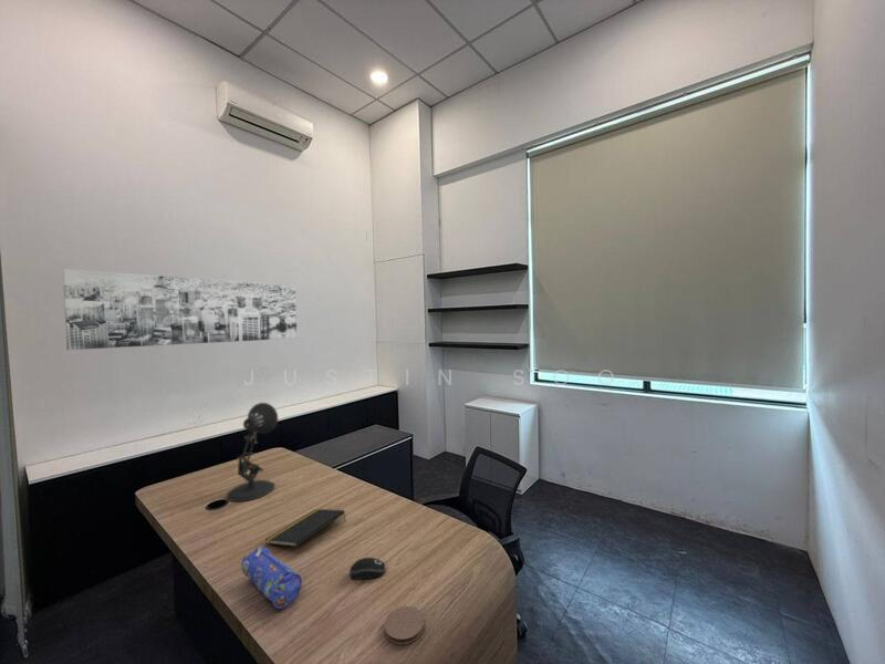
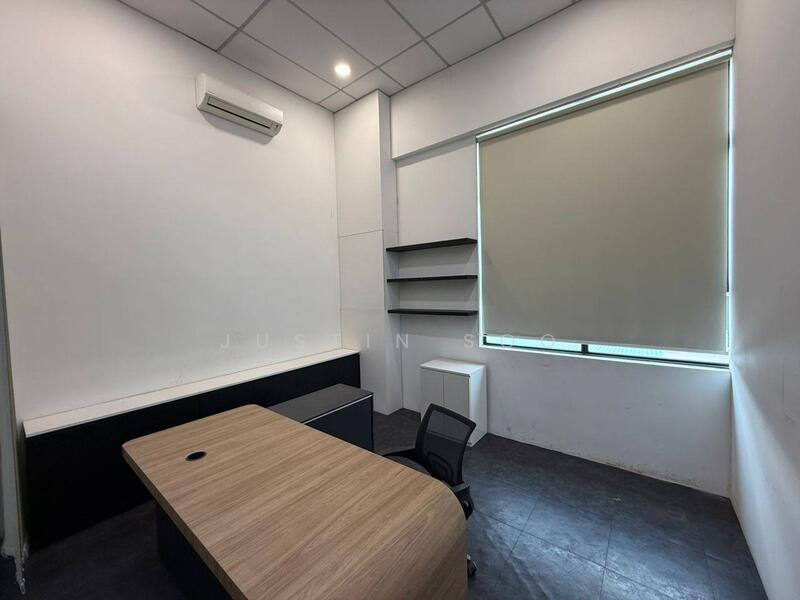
- notepad (306, 526)
- pencil case (270, 573)
- desk lamp (251, 448)
- wall art (204, 311)
- computer mouse (367, 566)
- coaster (404, 624)
